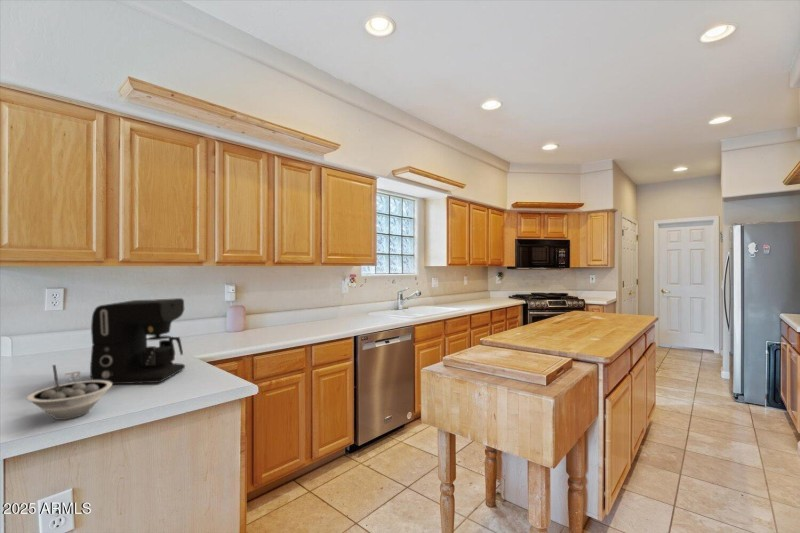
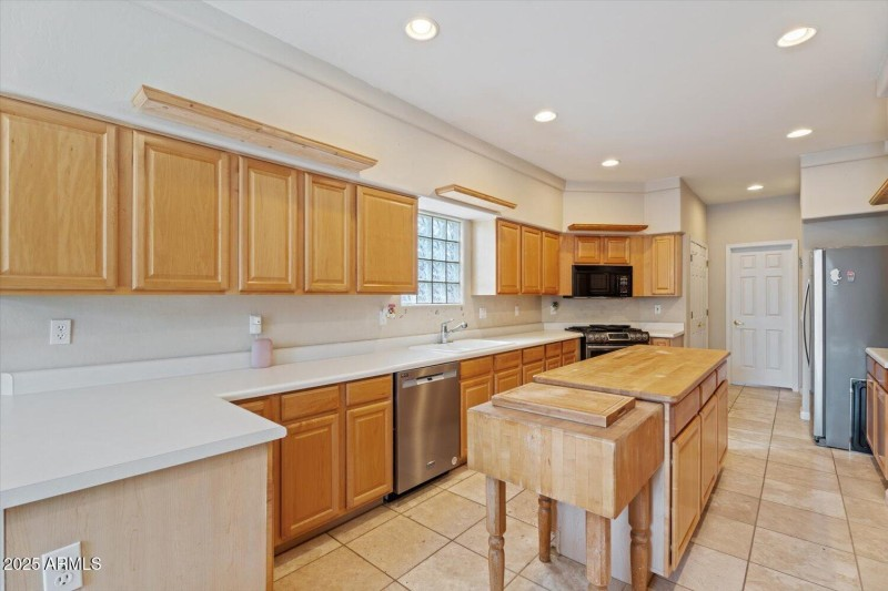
- bowl (70, 390)
- coffee maker (144, 338)
